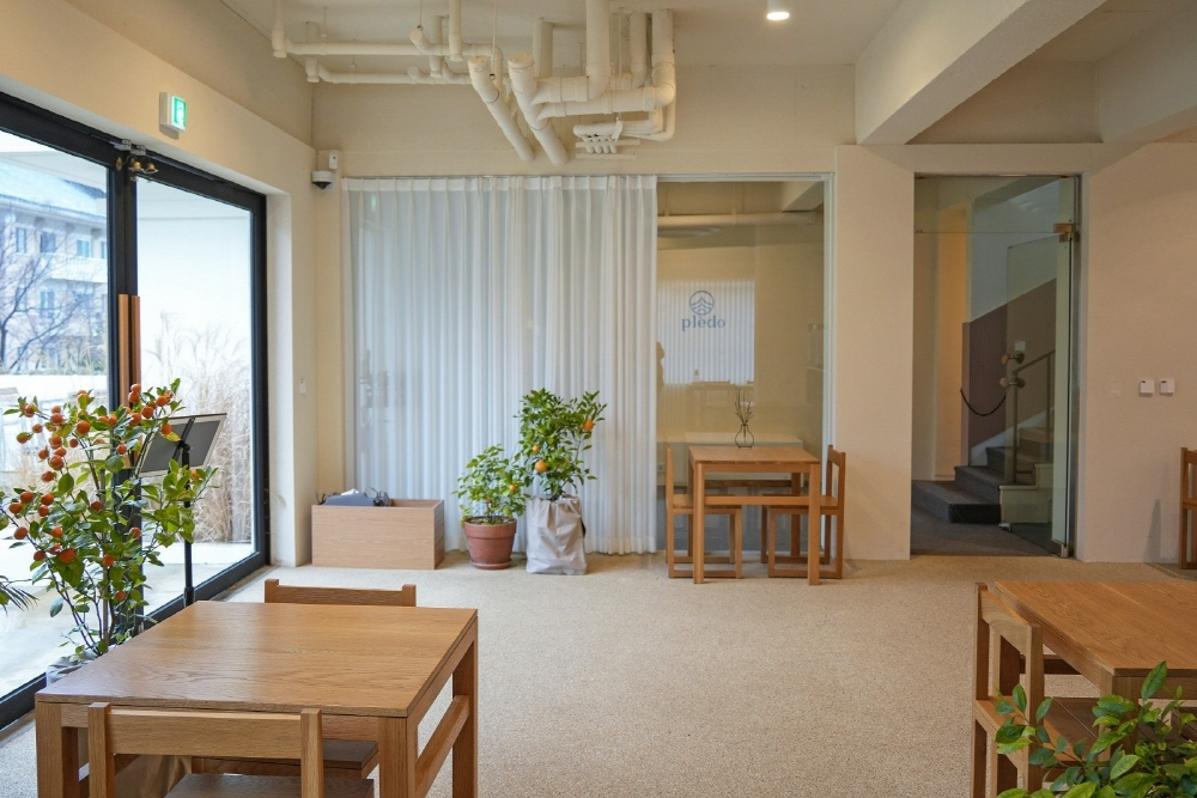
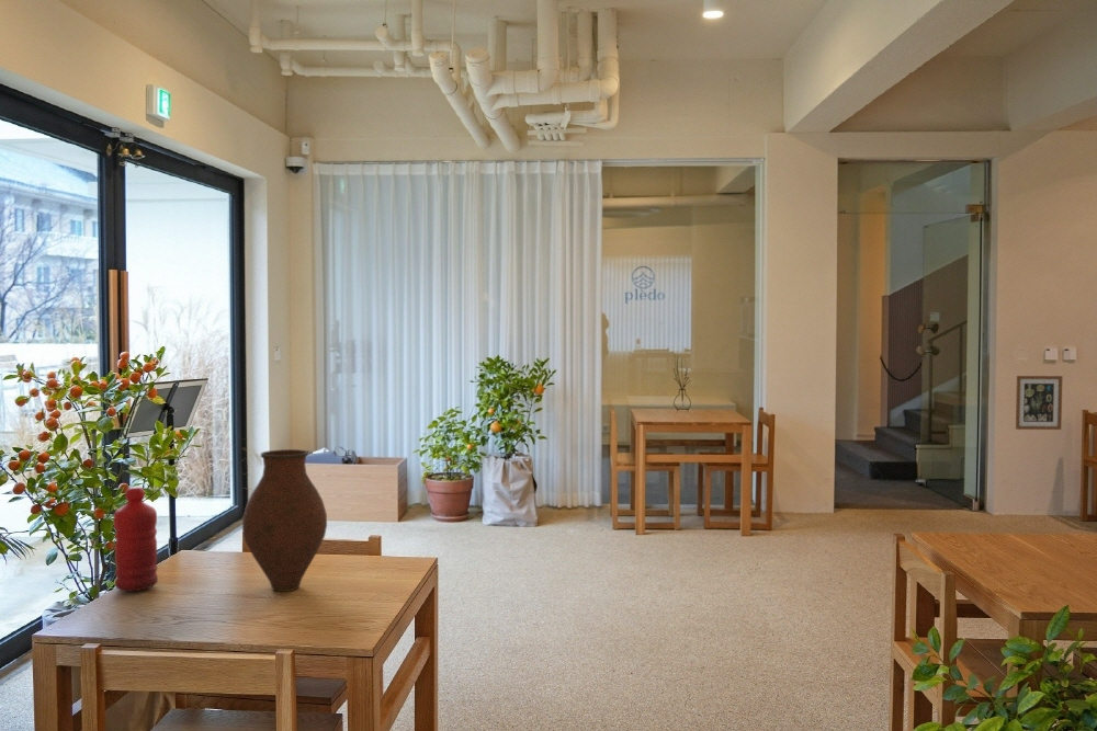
+ water bottle (135, 537)
+ vase (284, 519)
+ wall art (1039, 402)
